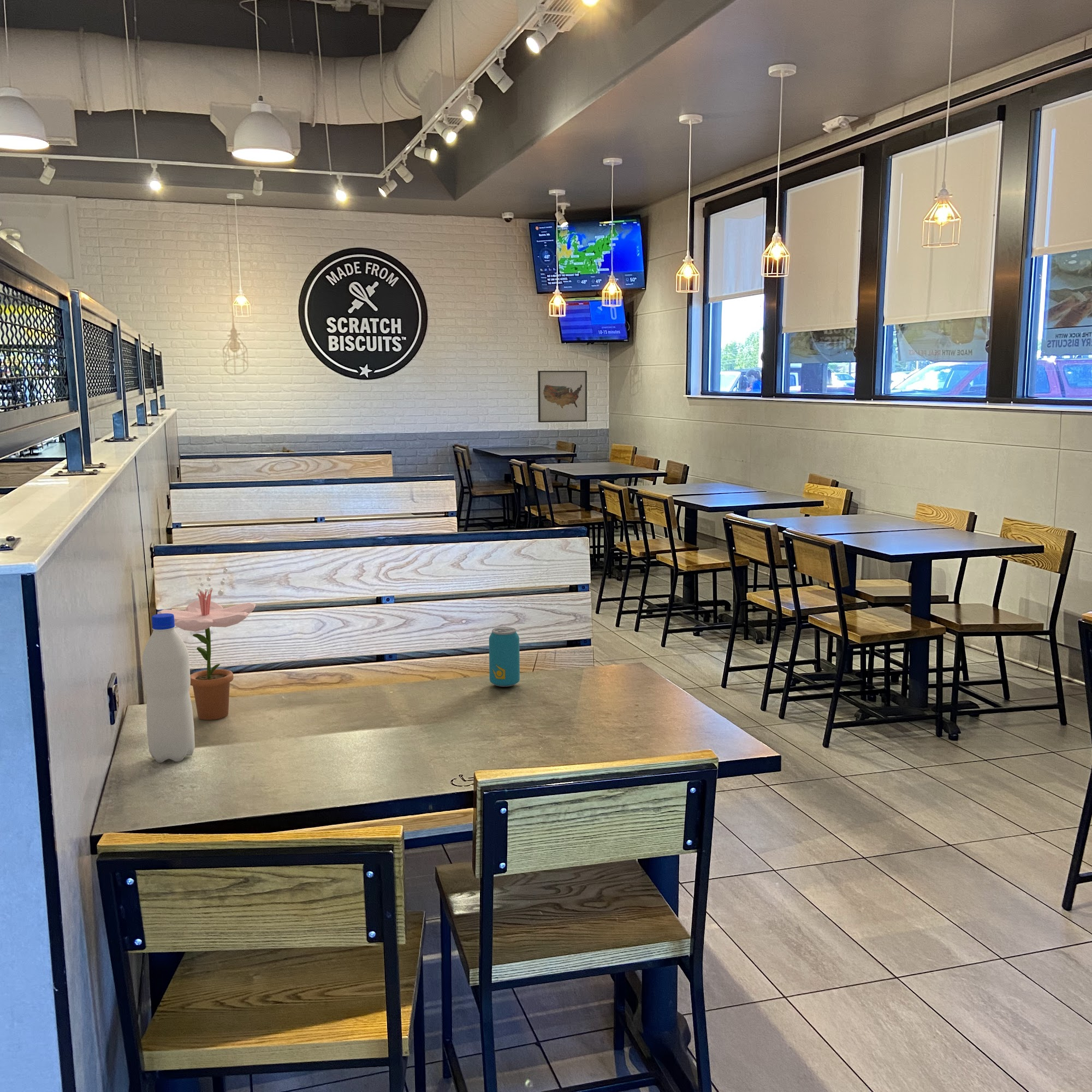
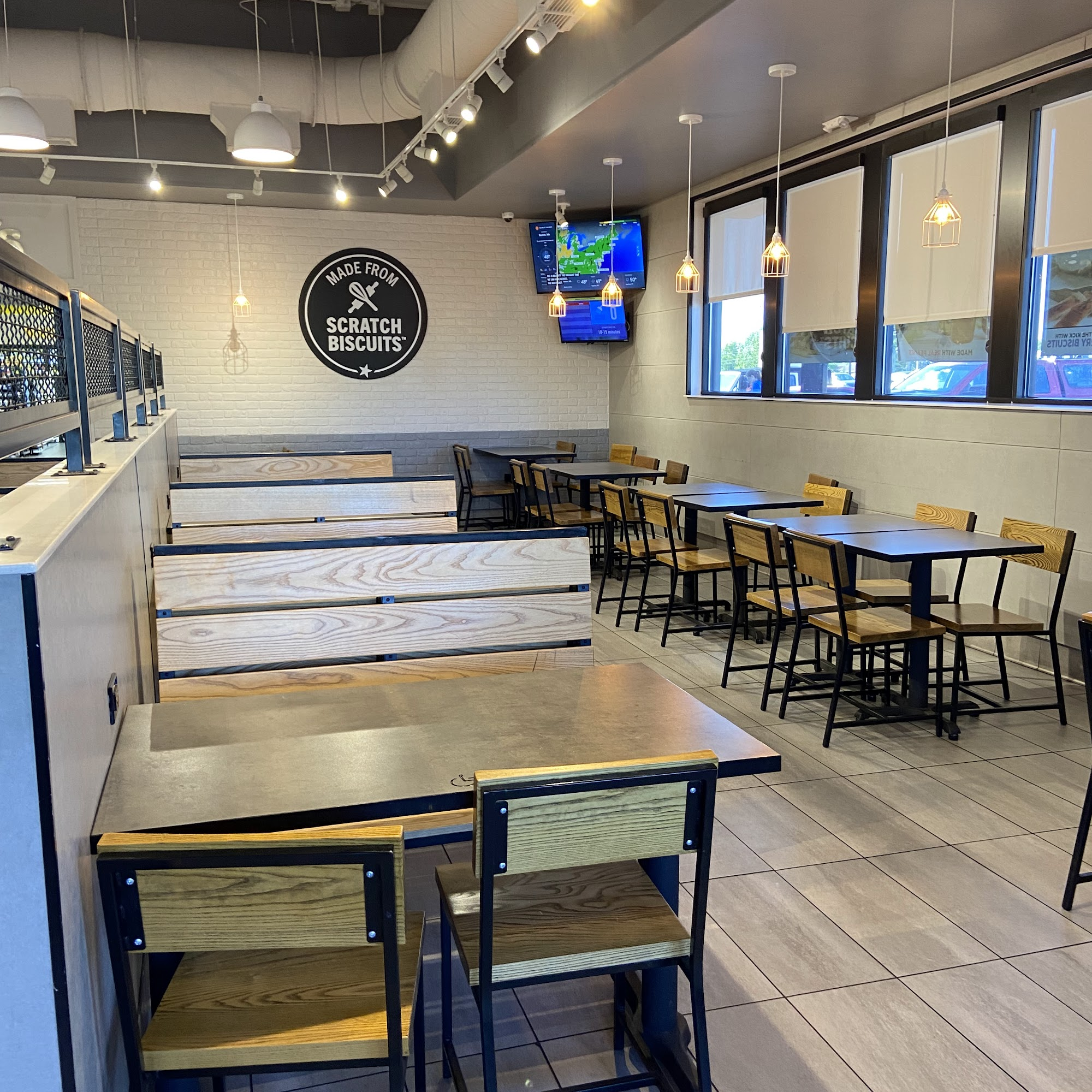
- wall art (562, 396)
- beverage can (504, 657)
- flower (210, 639)
- water bottle (168, 686)
